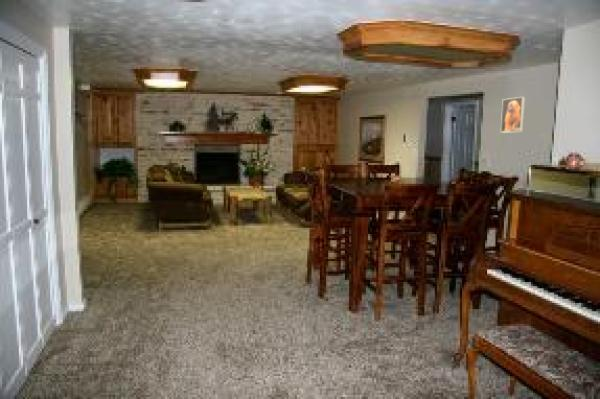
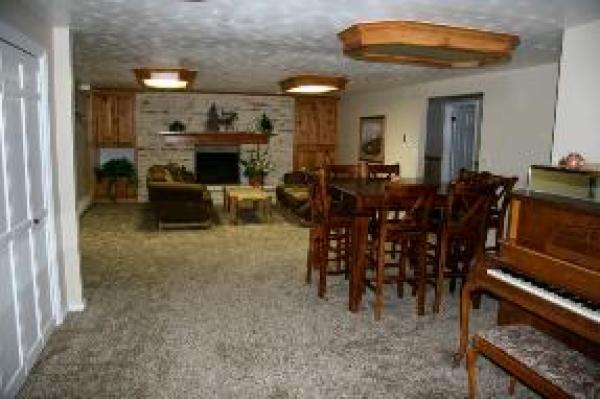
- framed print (512, 115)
